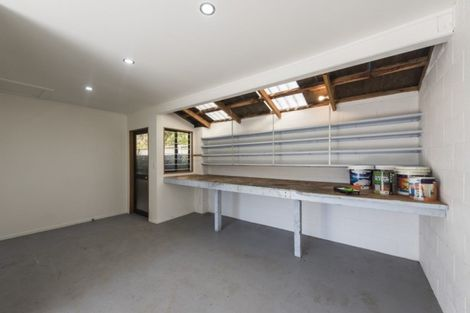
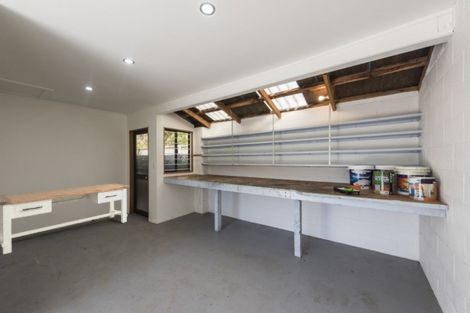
+ desk (69, 202)
